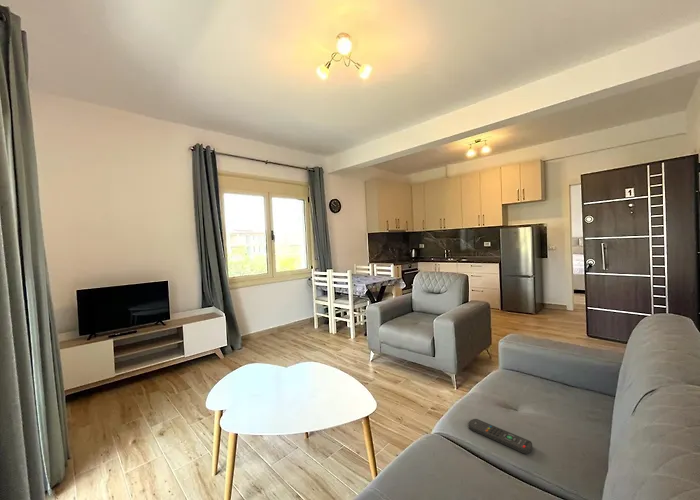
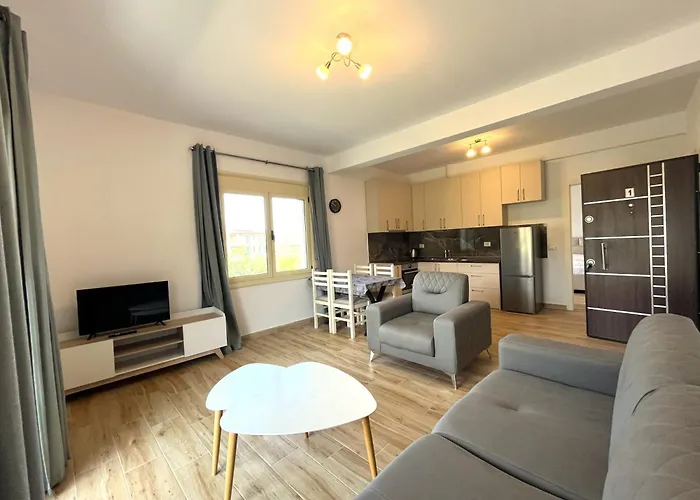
- remote control (498, 434)
